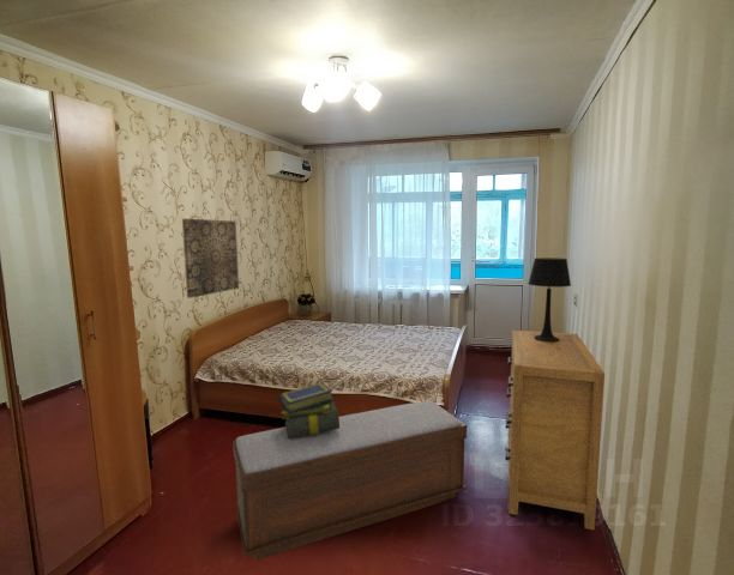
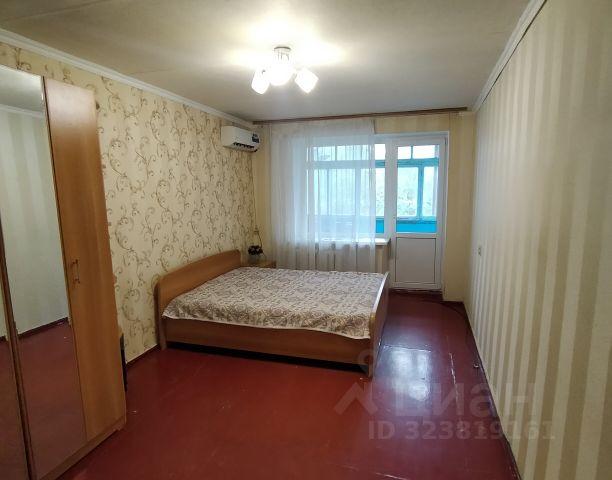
- stack of books (308, 411)
- table lamp (548, 298)
- dresser (545, 413)
- bench (354, 466)
- wall art (212, 256)
